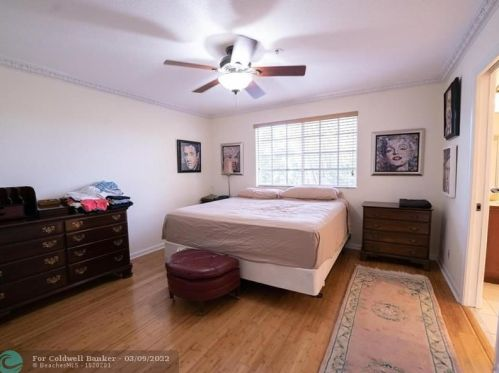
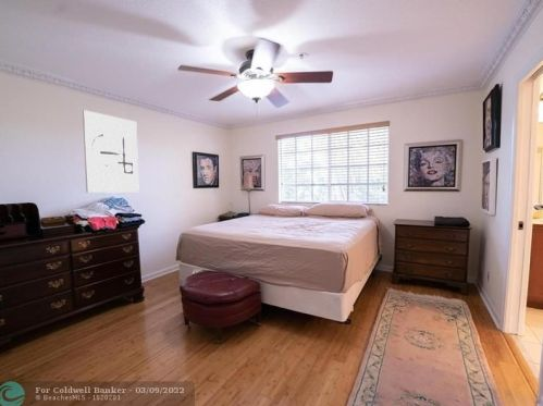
+ wall art (112, 155)
